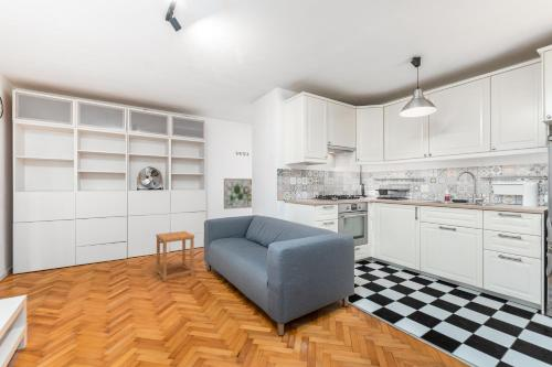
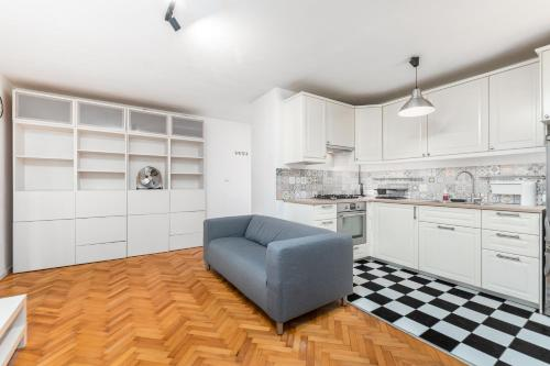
- wall art (243, 193)
- side table (182, 253)
